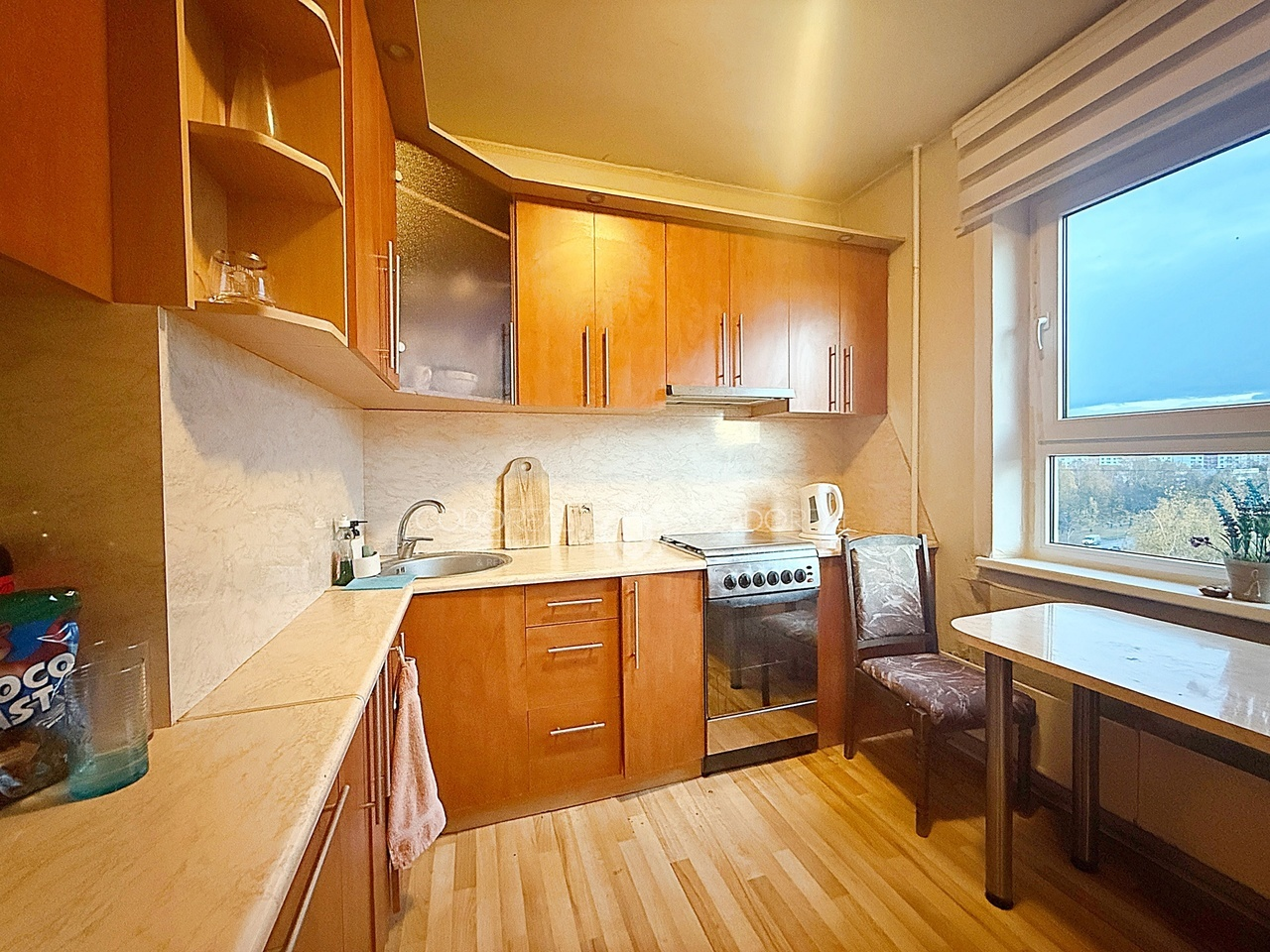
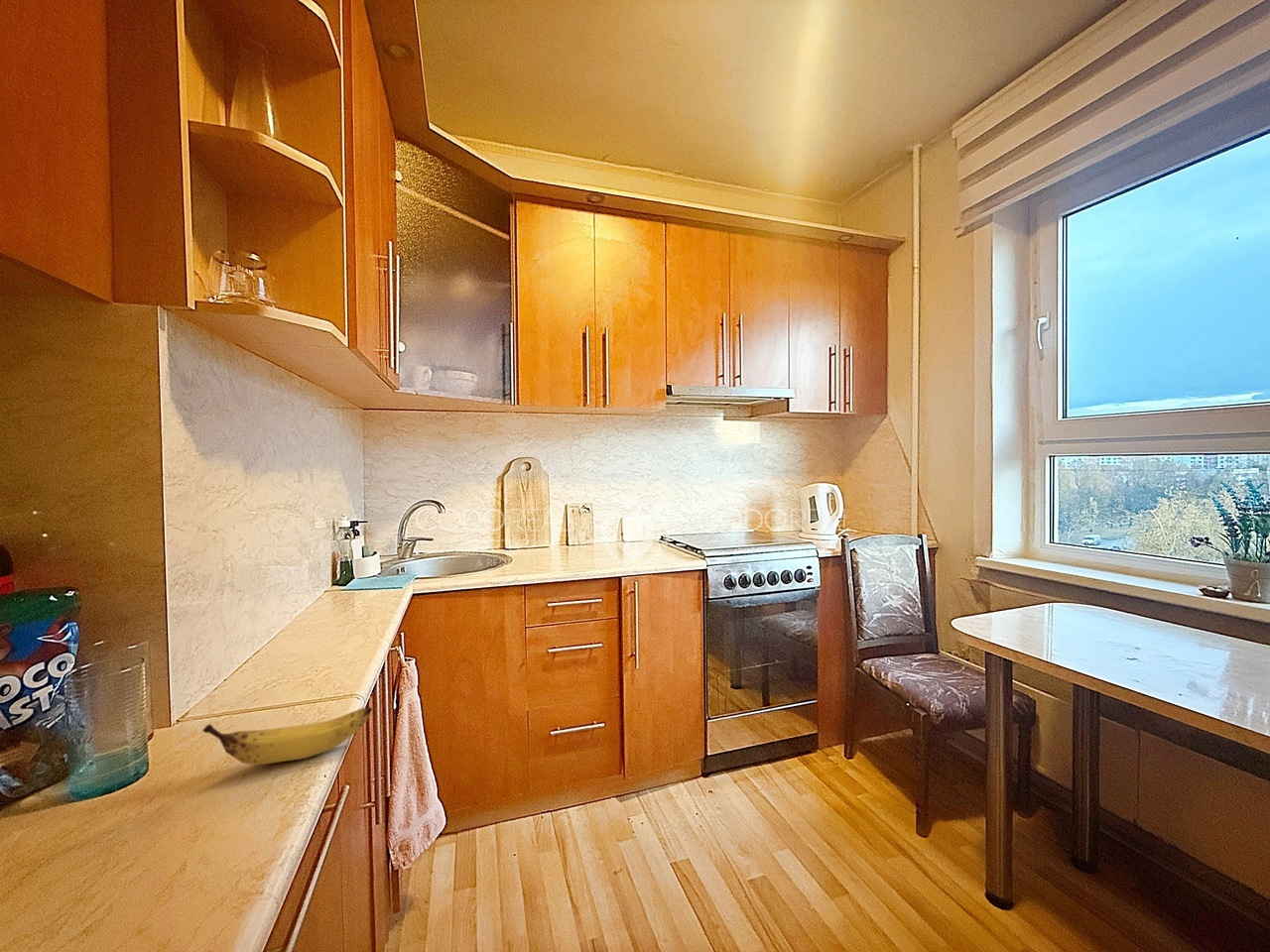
+ banana (293, 734)
